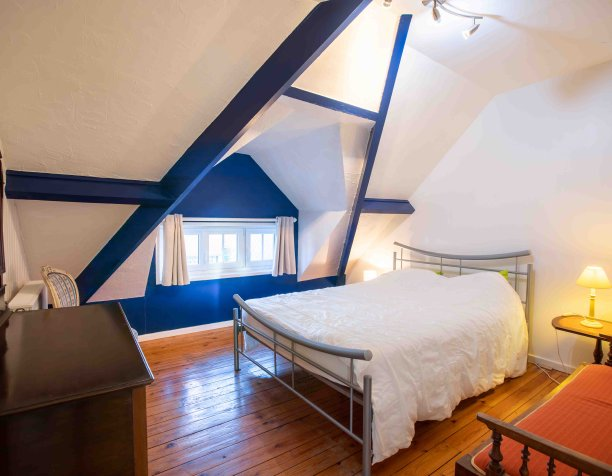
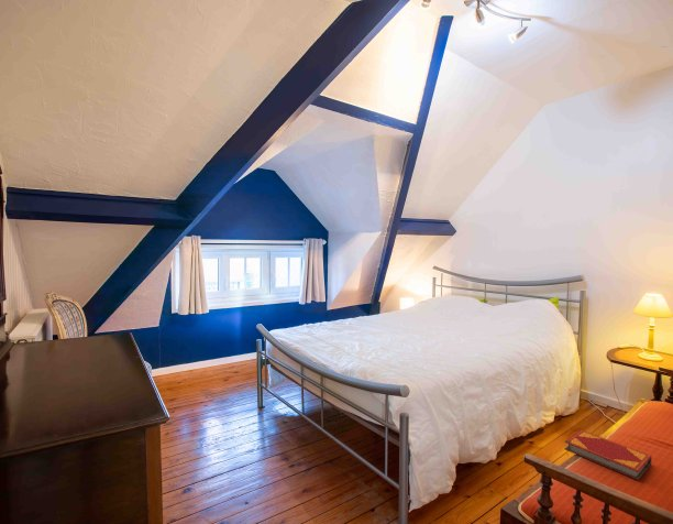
+ hardback book (606, 451)
